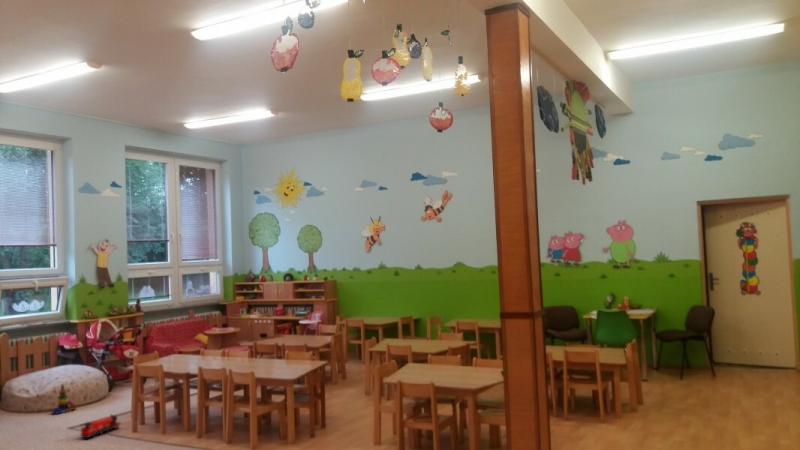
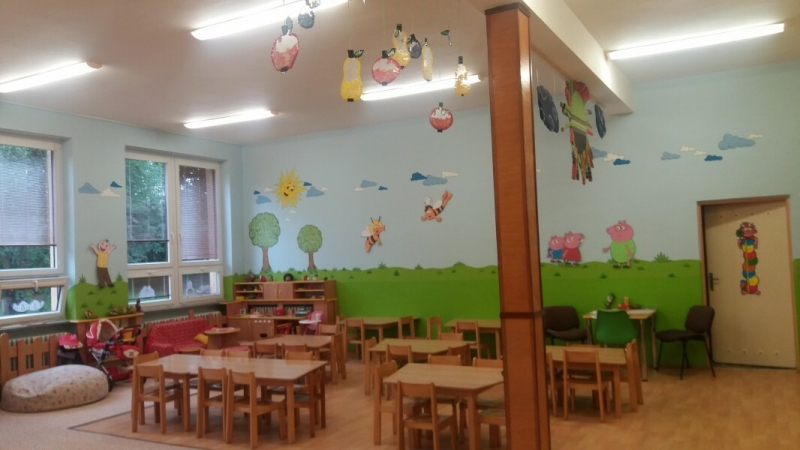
- toy train (101, 425)
- stacking toy (63, 398)
